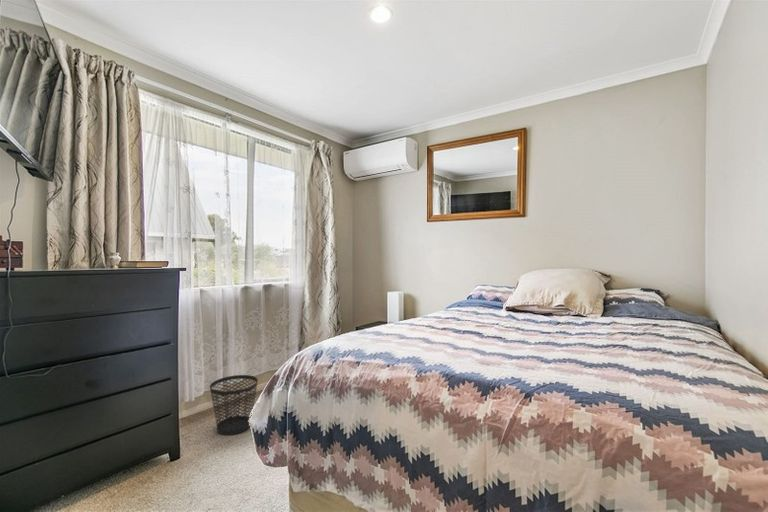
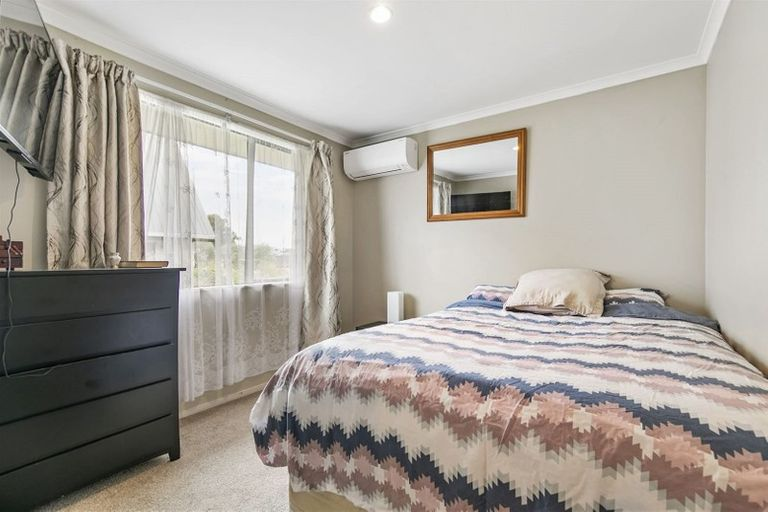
- wastebasket (234, 405)
